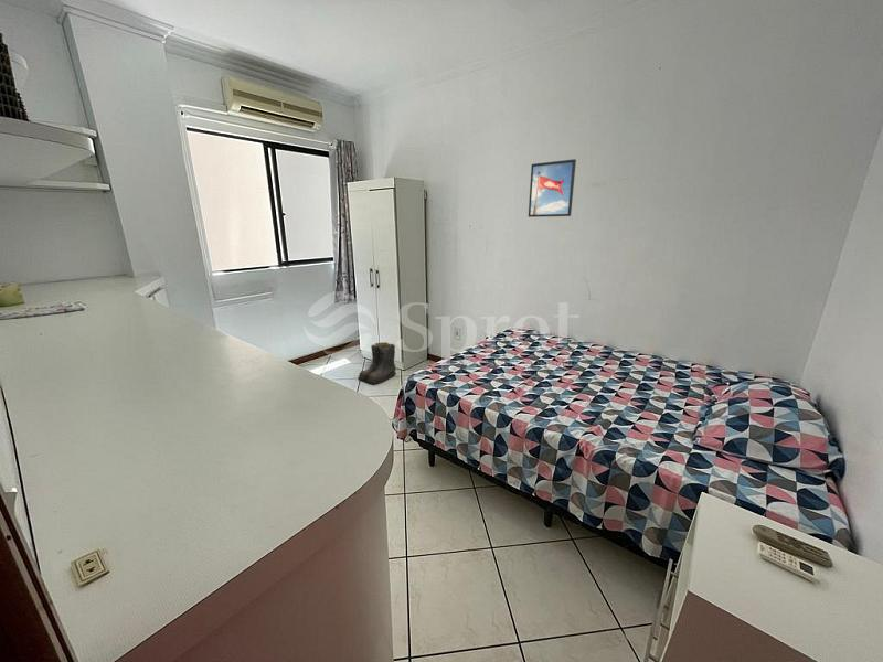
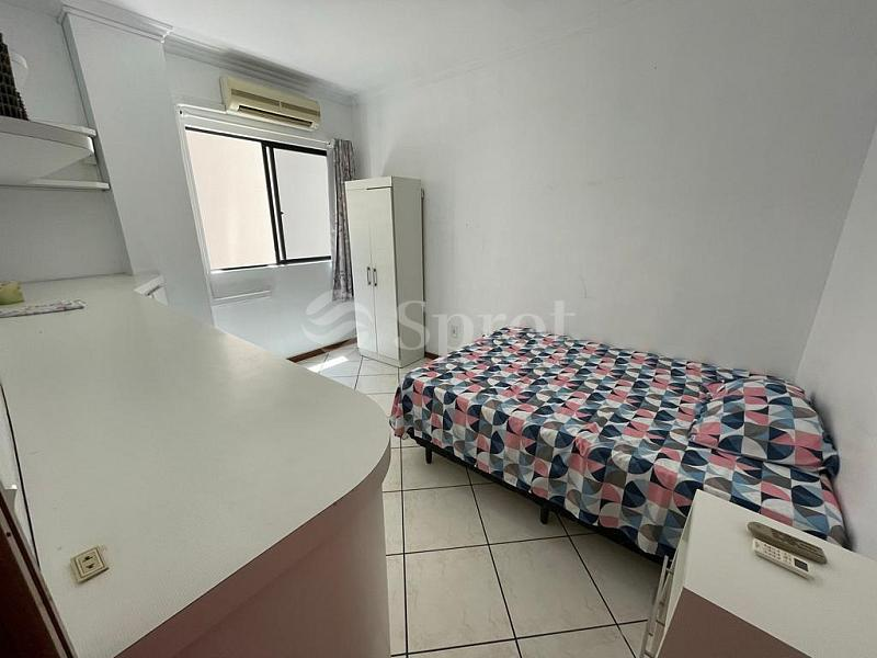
- boots (376, 362)
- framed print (551, 189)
